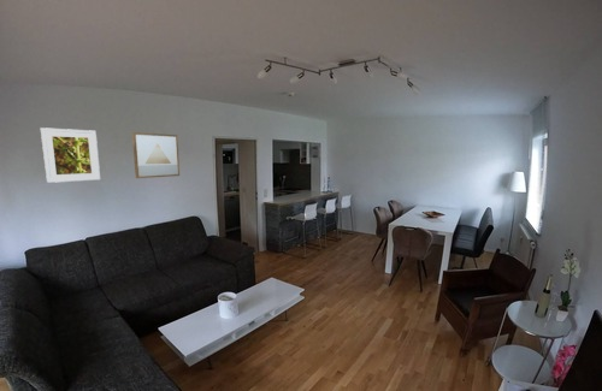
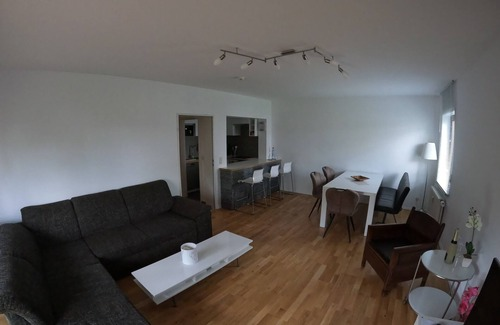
- wall art (157, 155)
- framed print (72, 155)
